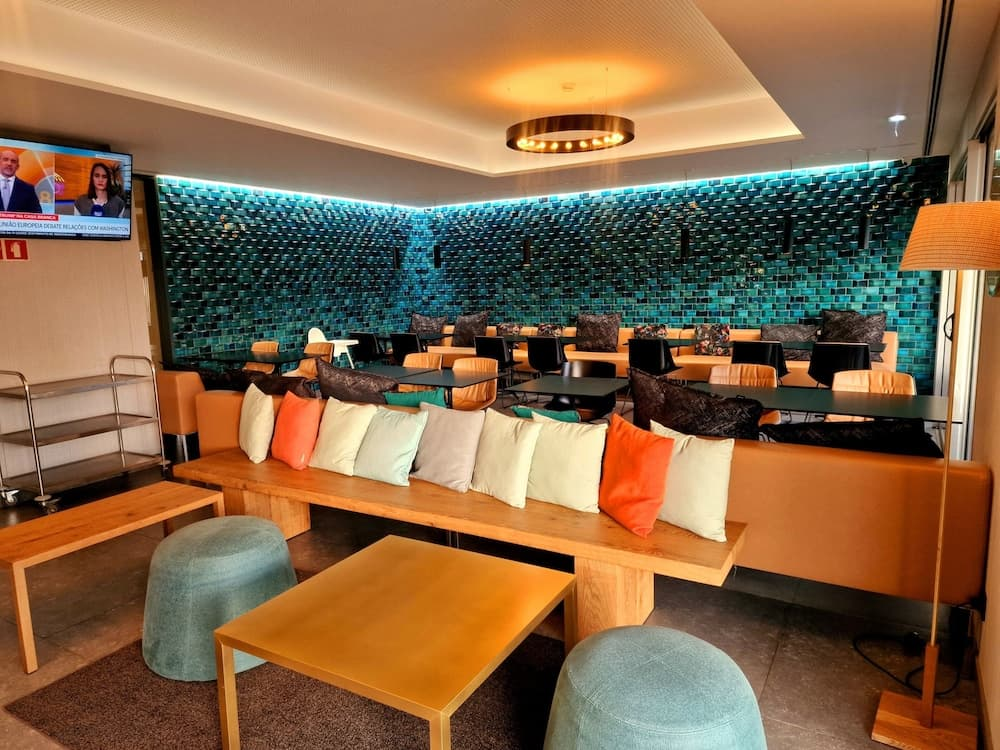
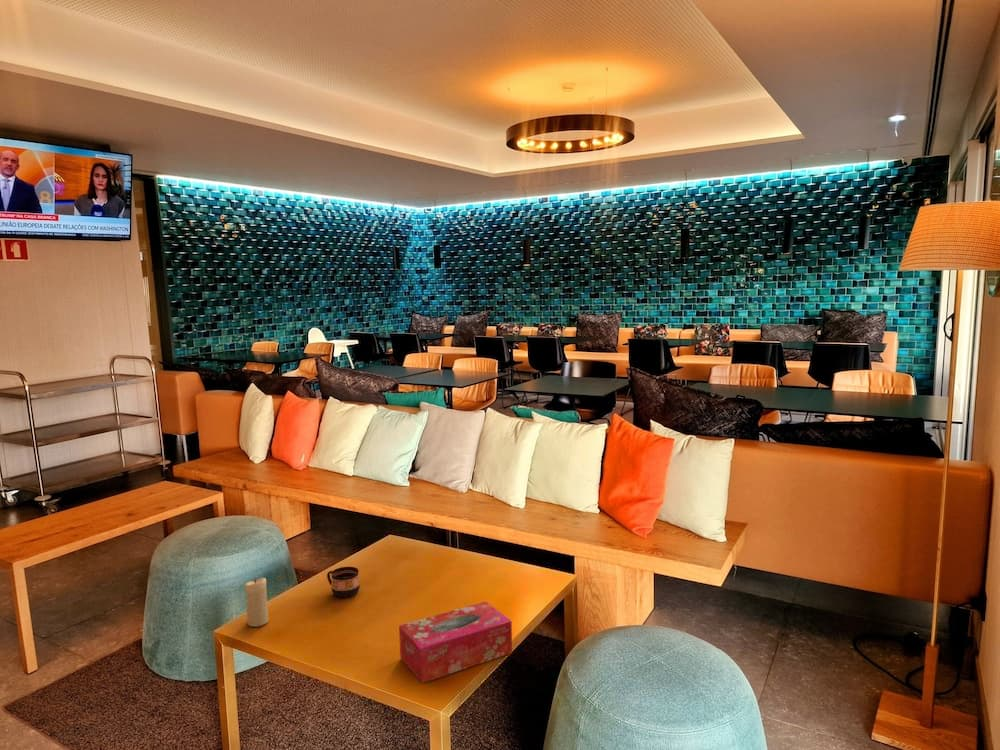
+ candle (256, 599)
+ cup (344, 581)
+ tissue box (456, 639)
